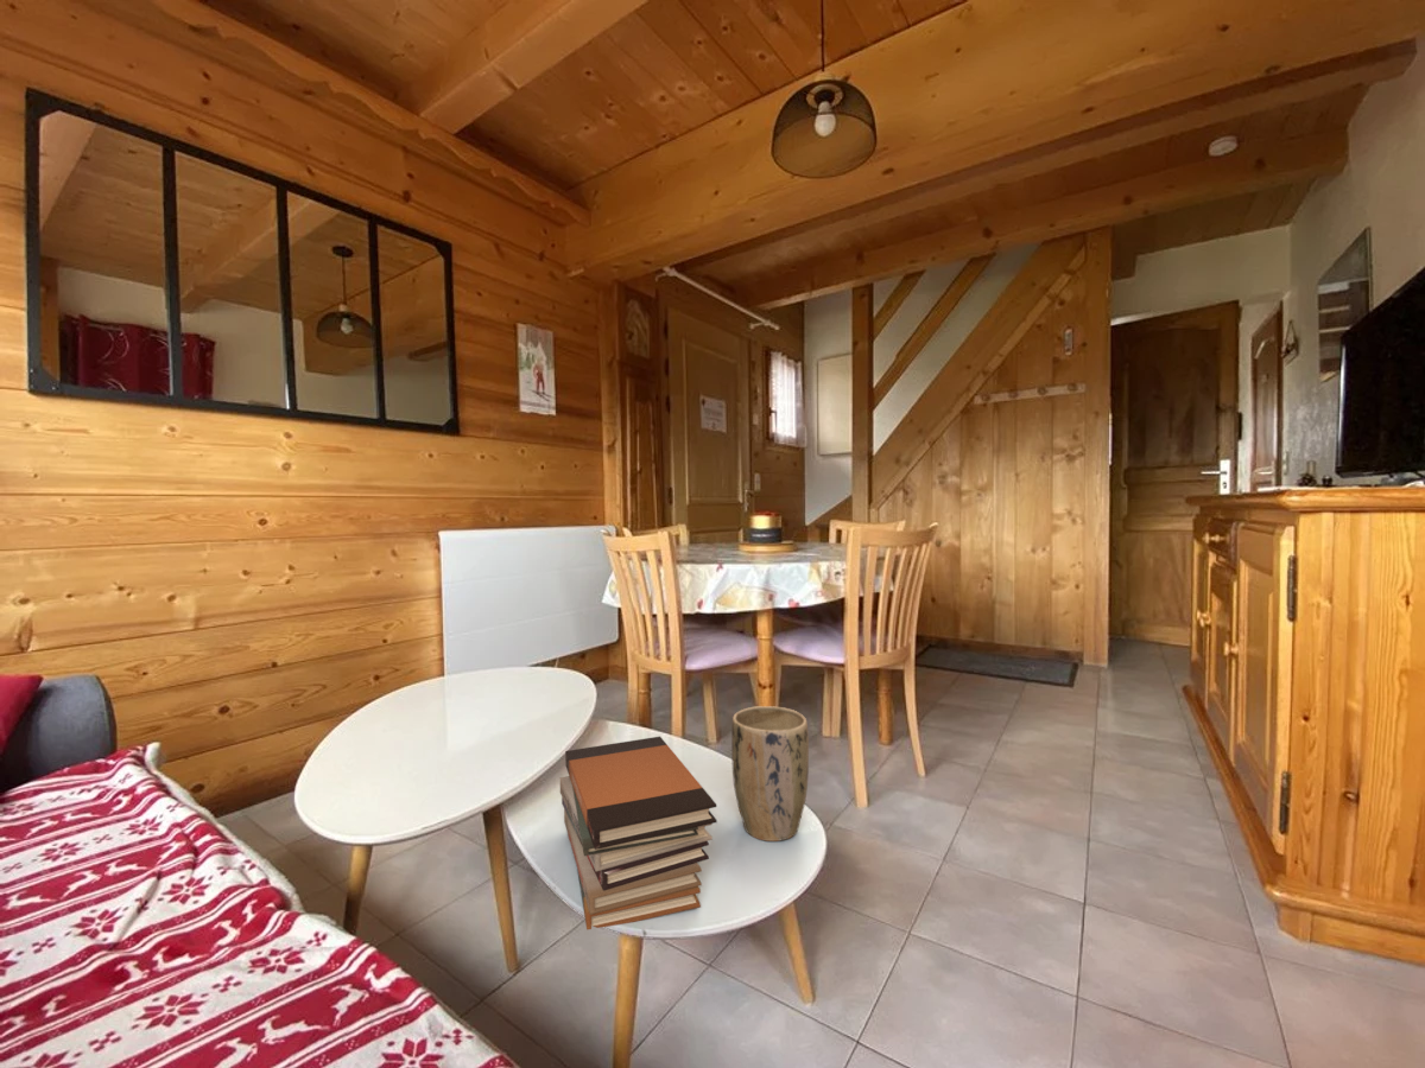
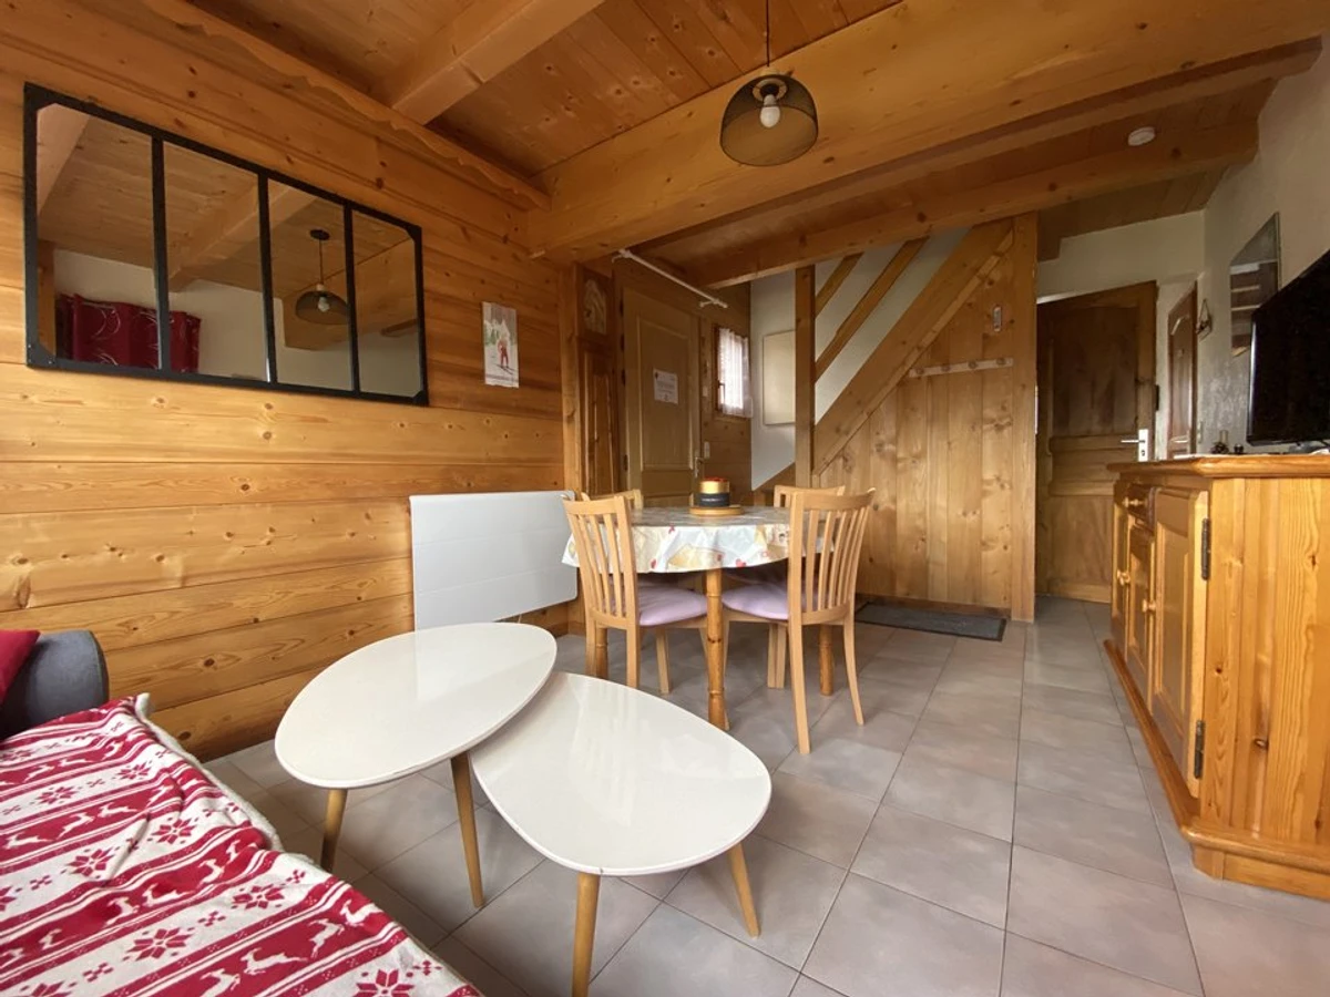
- book stack (629, 818)
- plant pot (770, 773)
